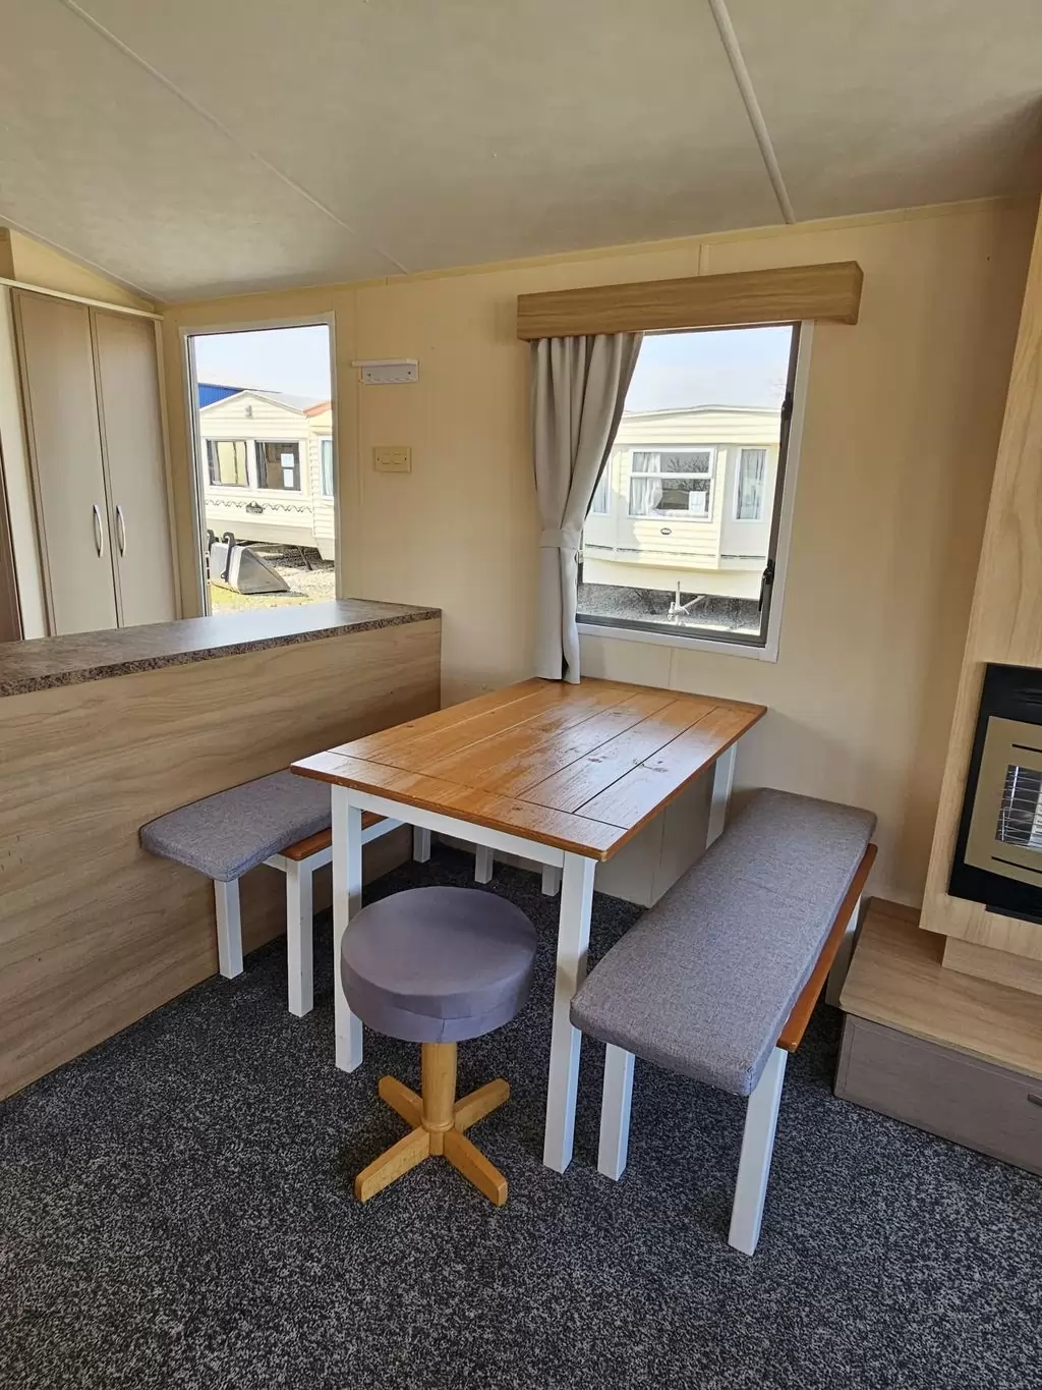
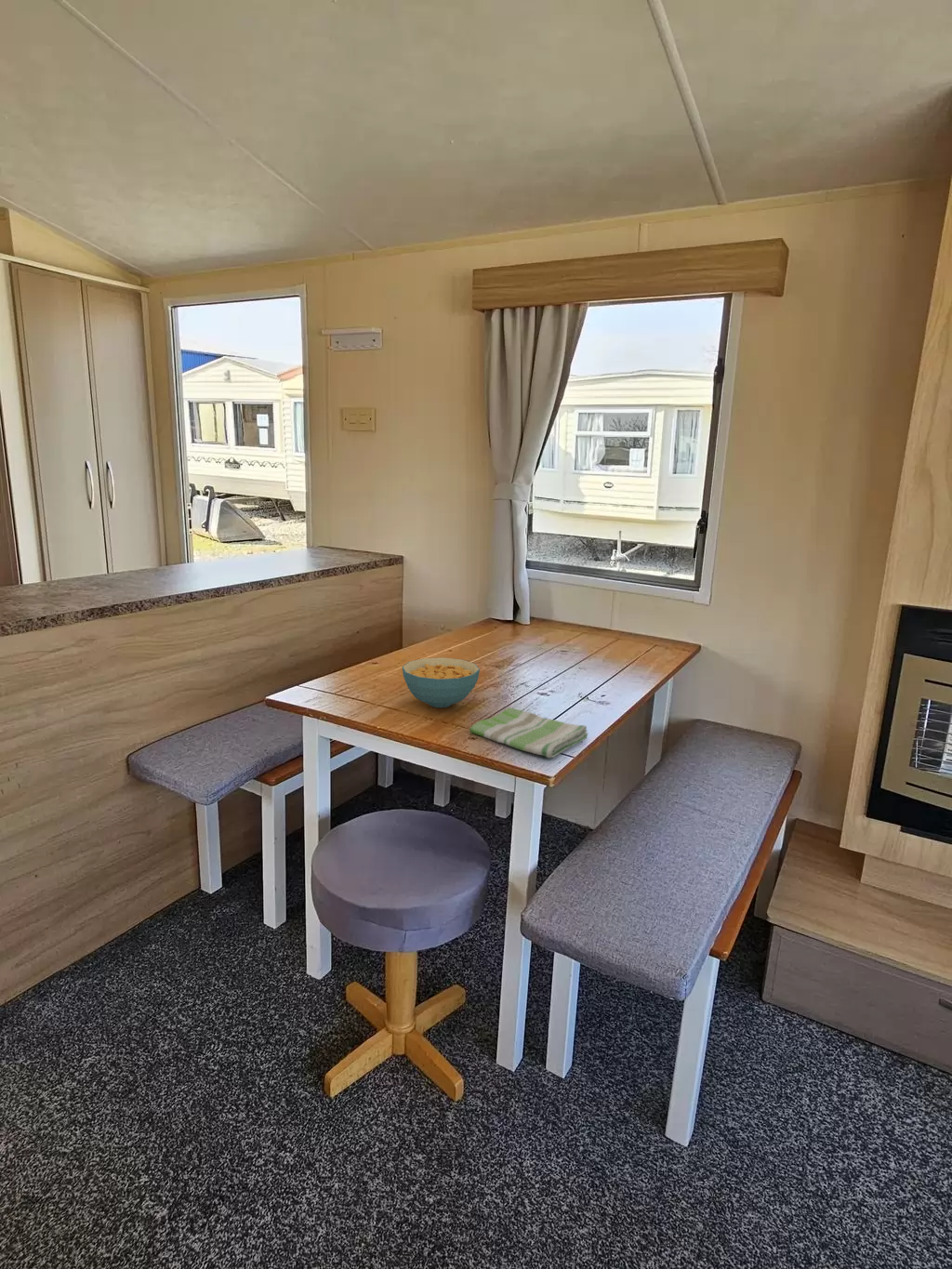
+ cereal bowl (440, 685)
+ dish towel (528, 729)
